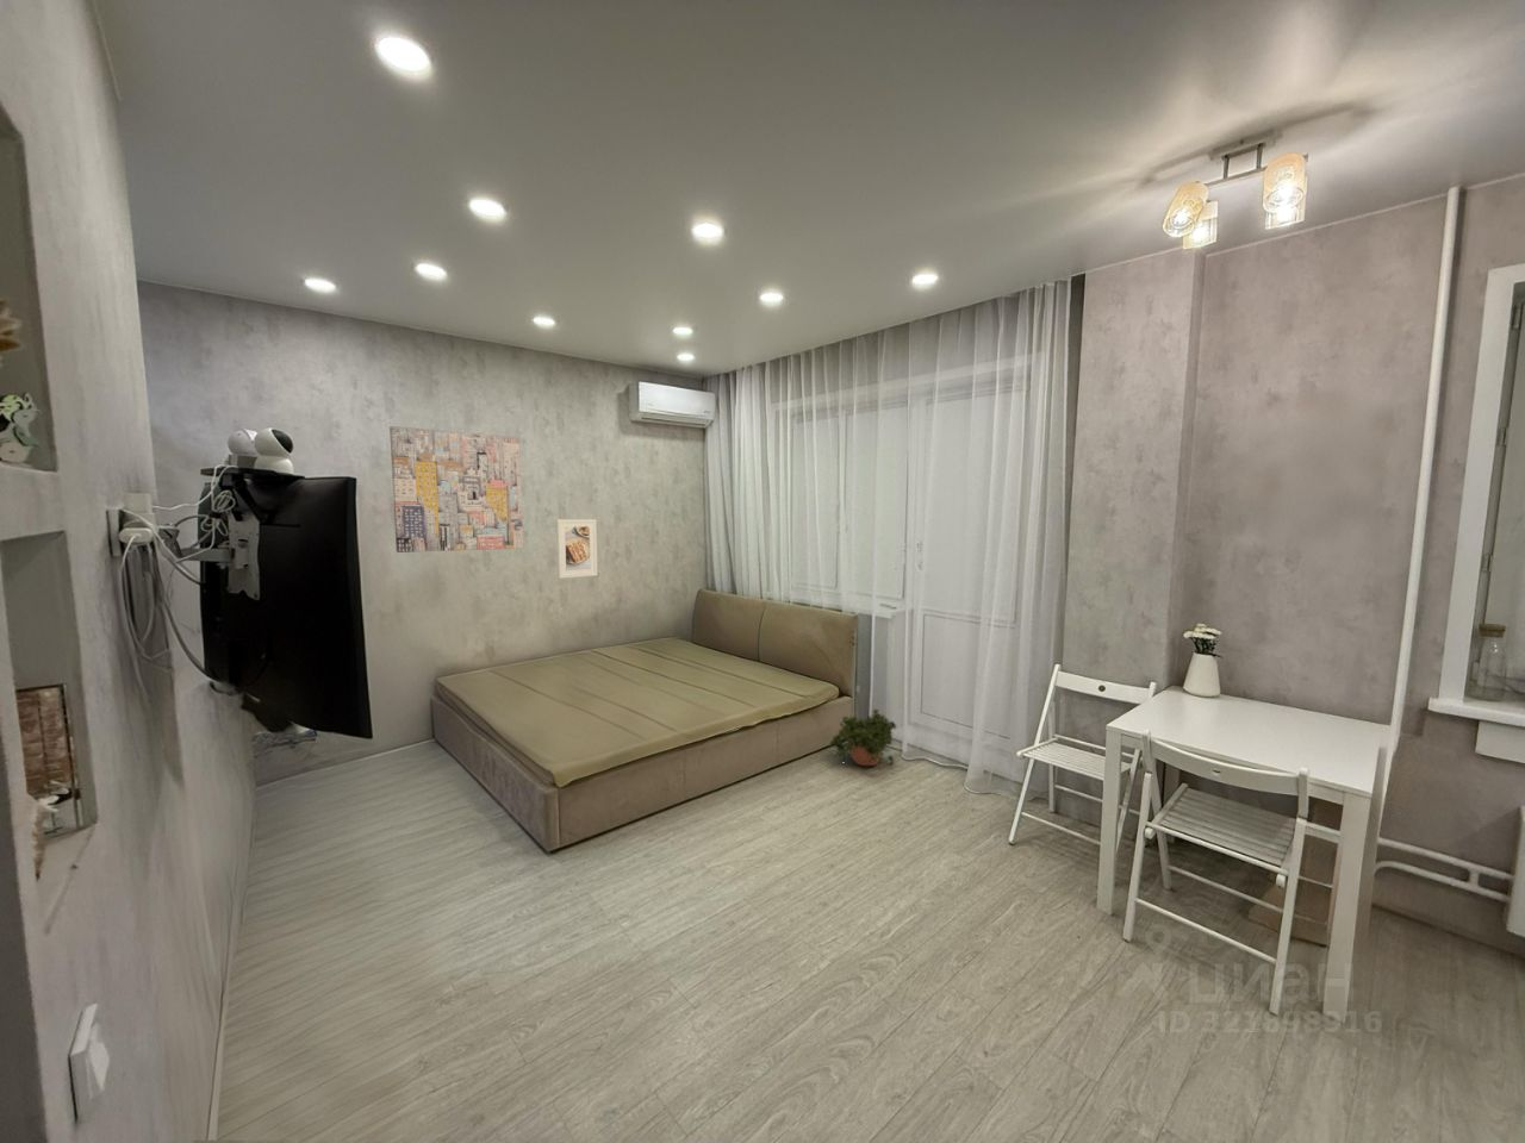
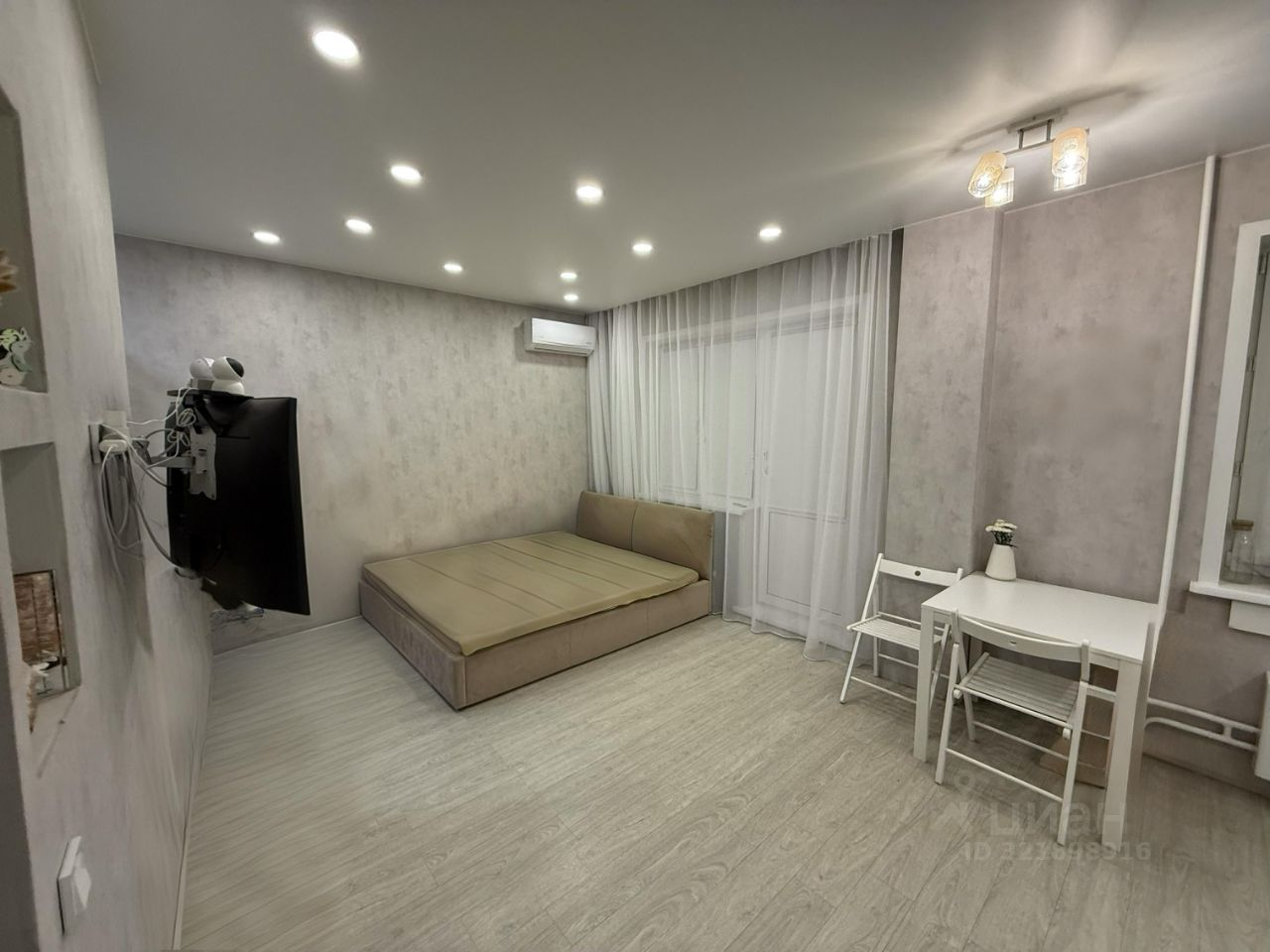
- wall art (461, 492)
- potted plant (863, 740)
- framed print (576, 547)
